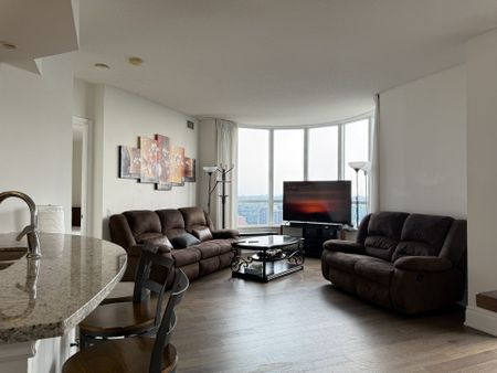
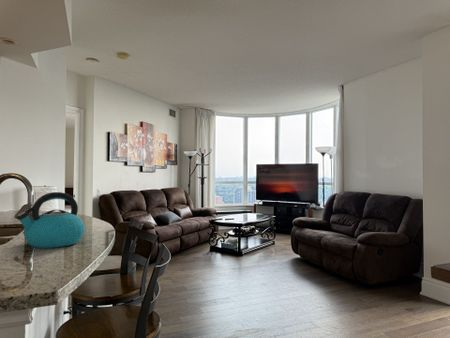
+ kettle (51, 218)
